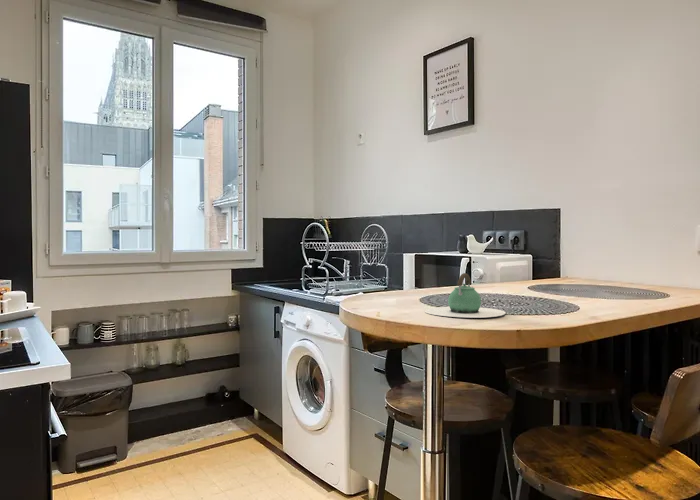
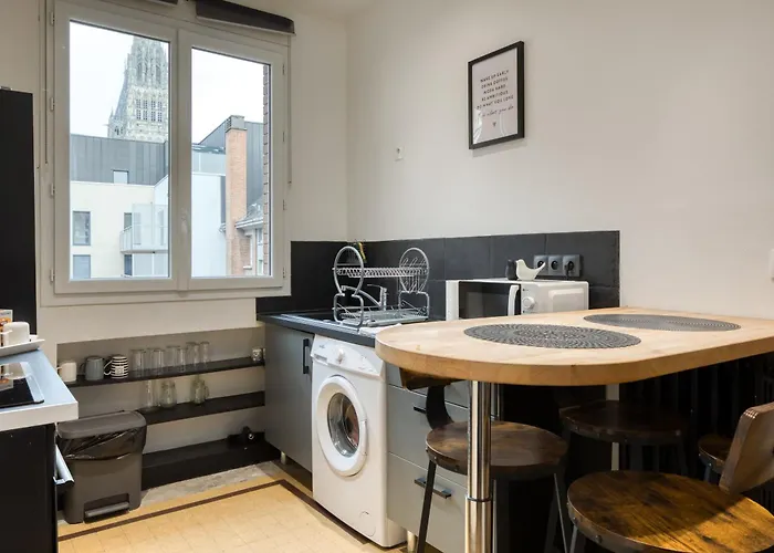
- teapot (464, 292)
